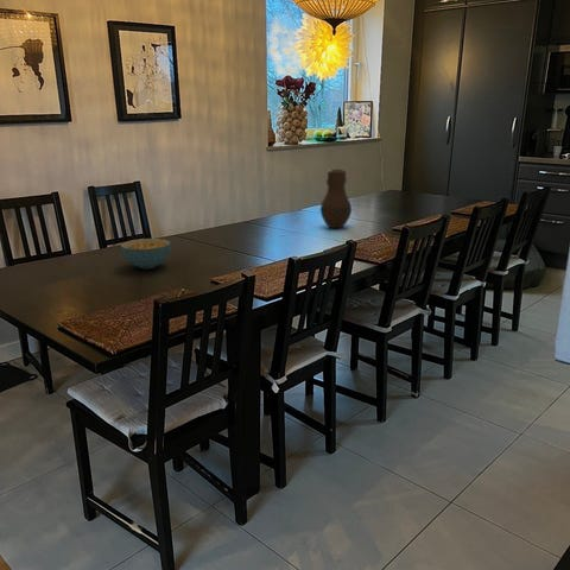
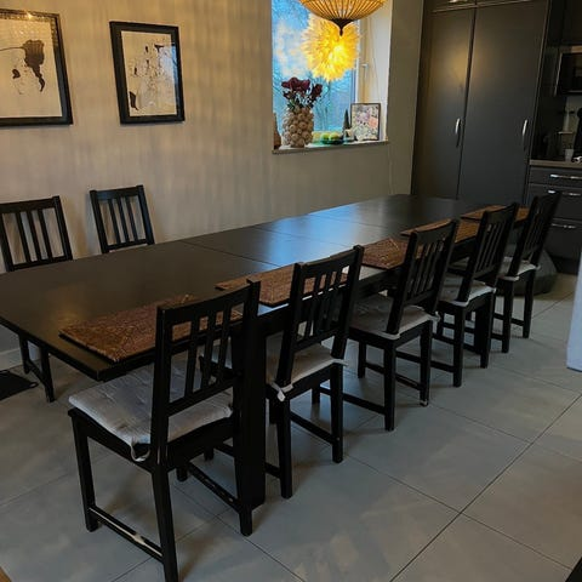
- cereal bowl (146, 255)
- vase (336, 198)
